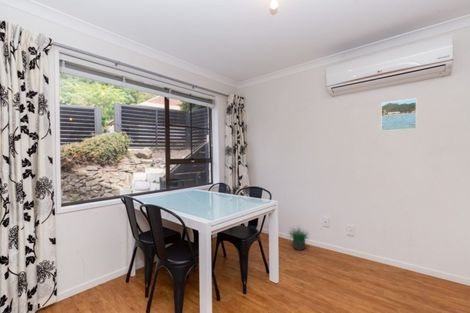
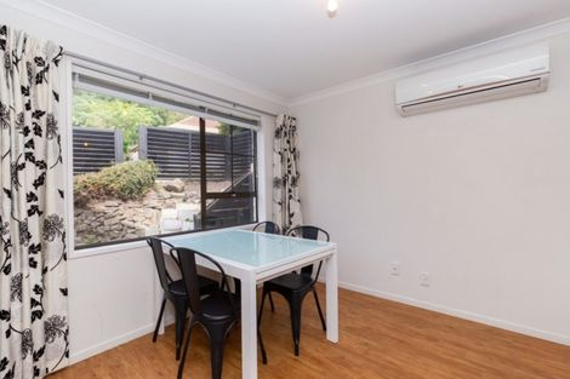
- potted plant (298, 235)
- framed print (398, 115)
